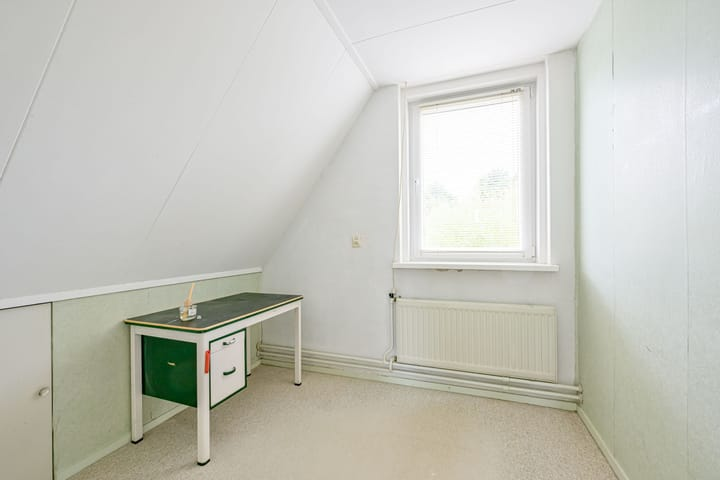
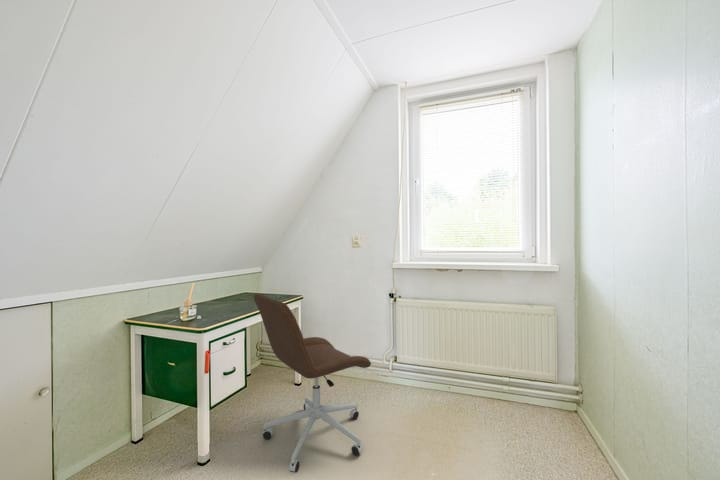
+ office chair (314, 363)
